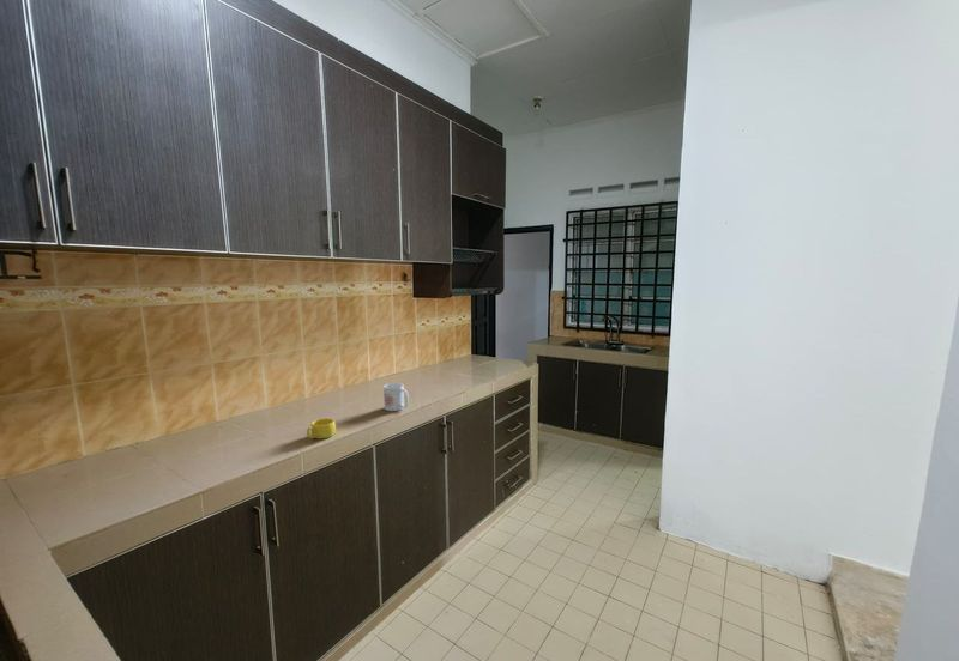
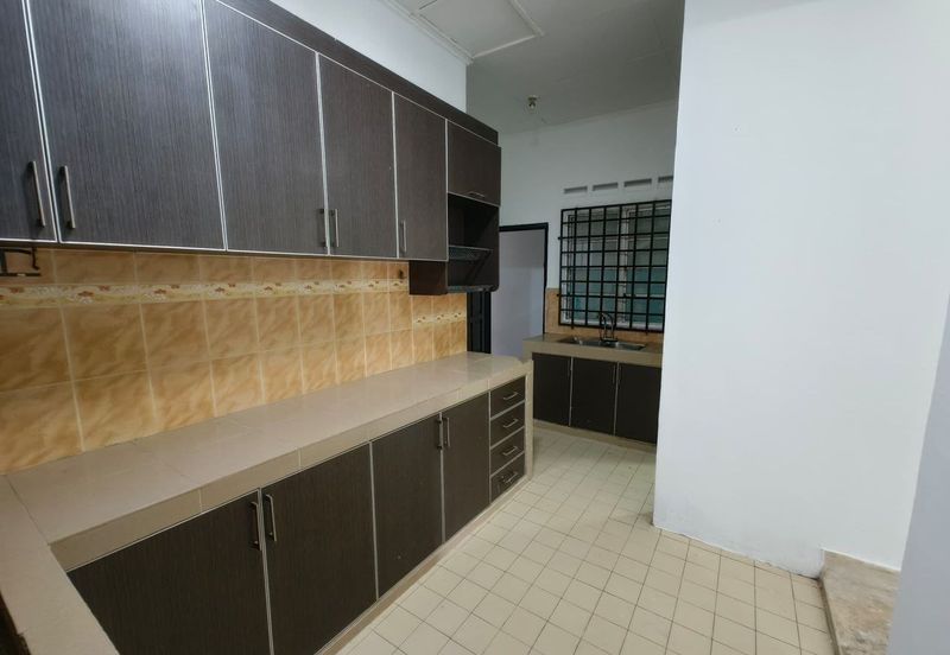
- mug (397, 396)
- cup (320, 430)
